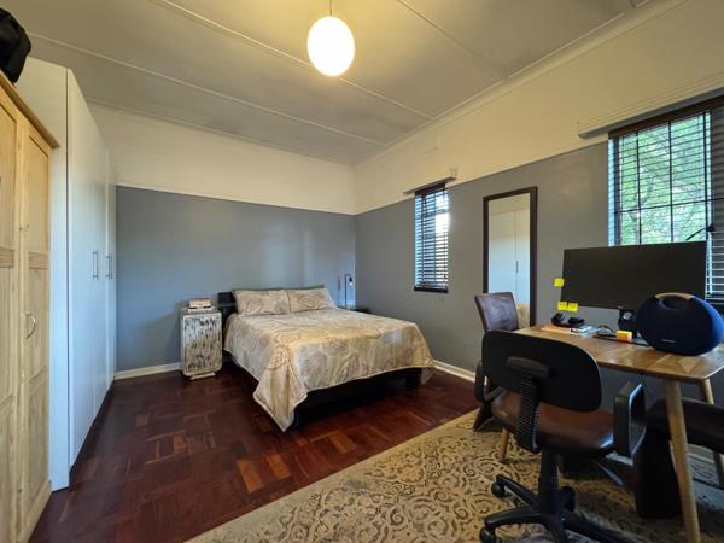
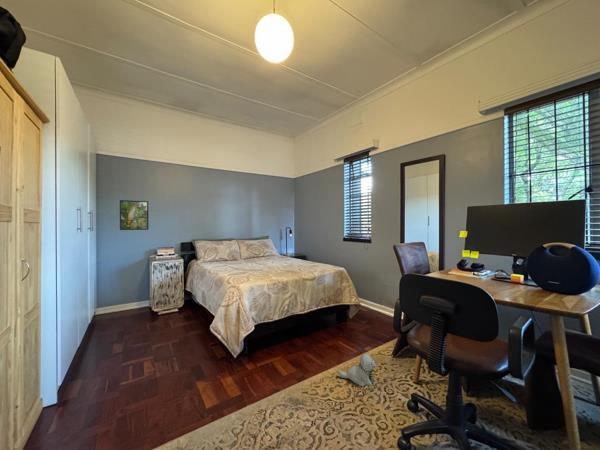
+ plush toy (357, 366)
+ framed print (134, 215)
